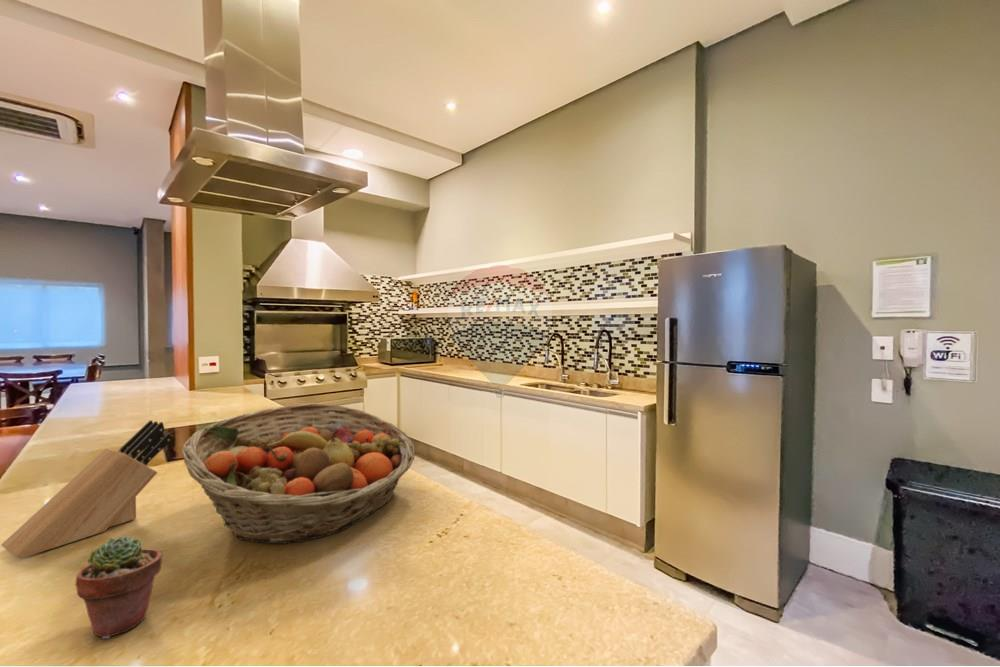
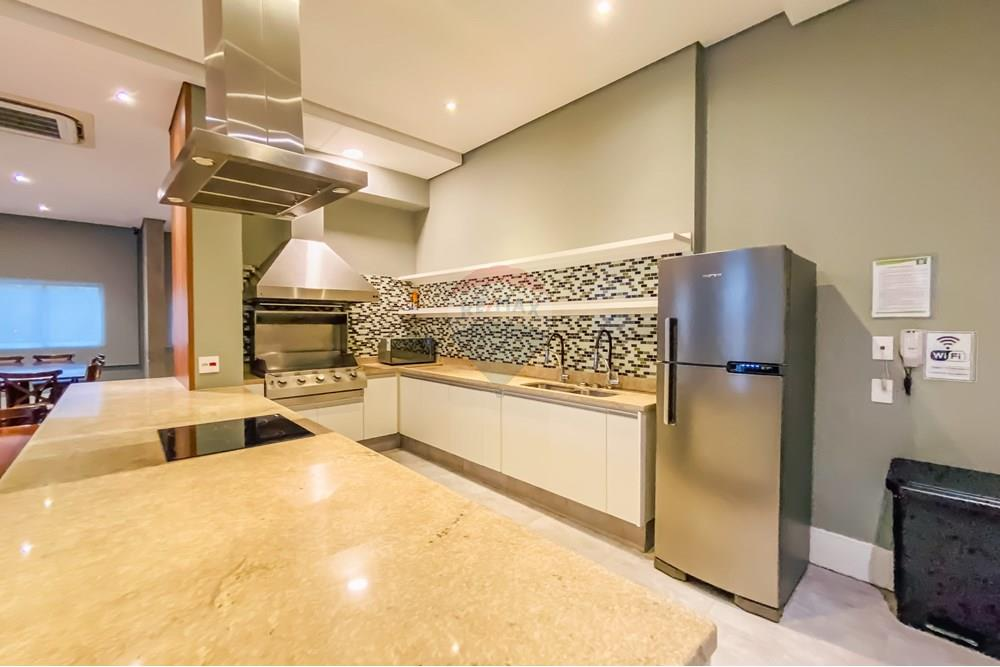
- fruit basket (314, 461)
- potted succulent (120, 579)
- knife block (97, 478)
